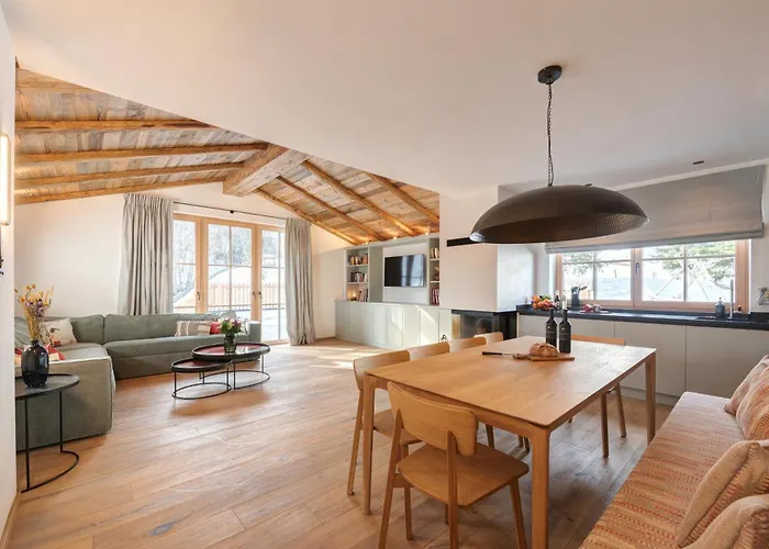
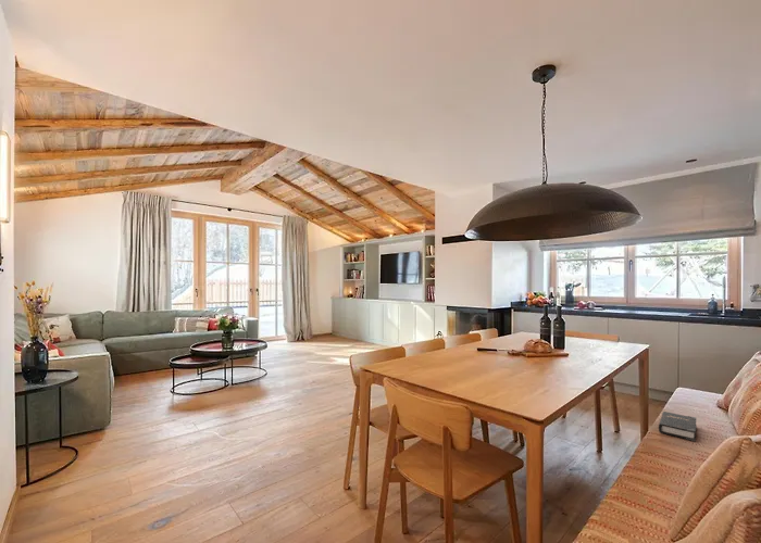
+ hardback book (677, 425)
